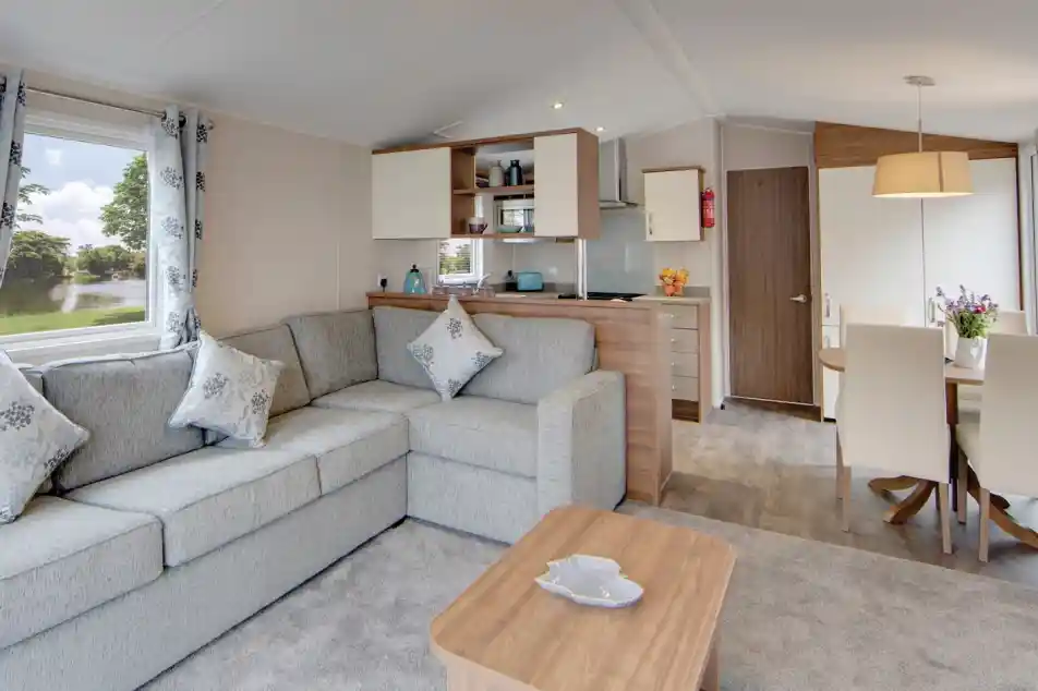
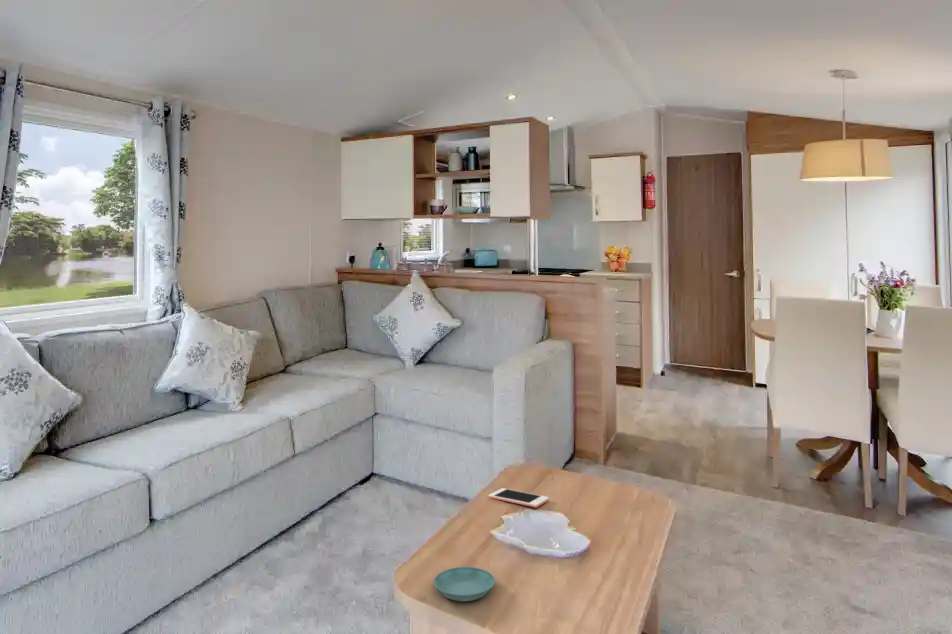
+ cell phone (518, 497)
+ saucer (464, 585)
